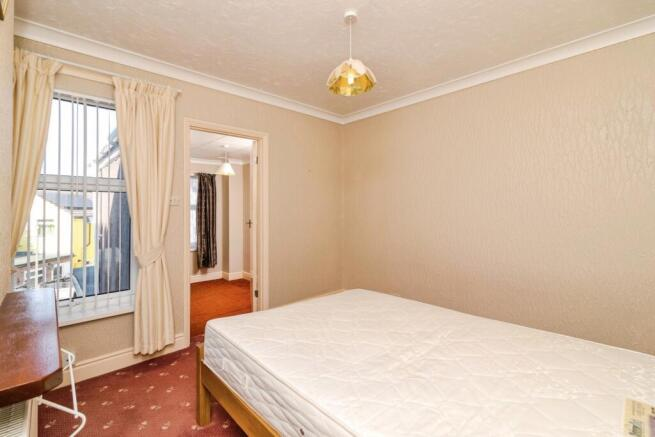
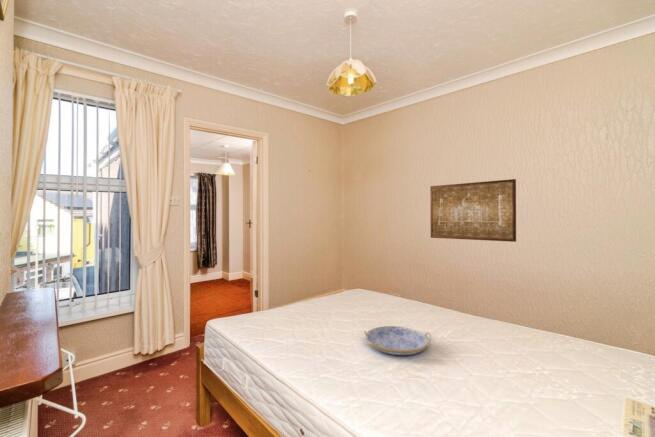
+ wall art (469, 211)
+ serving tray (396, 338)
